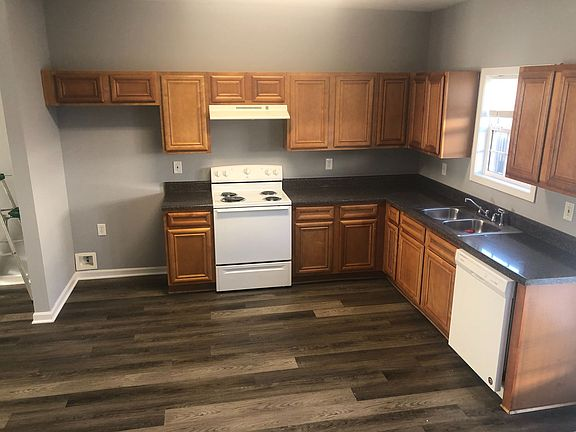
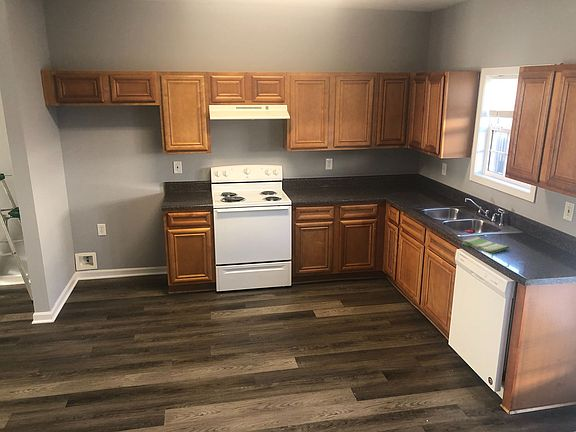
+ dish towel (484, 244)
